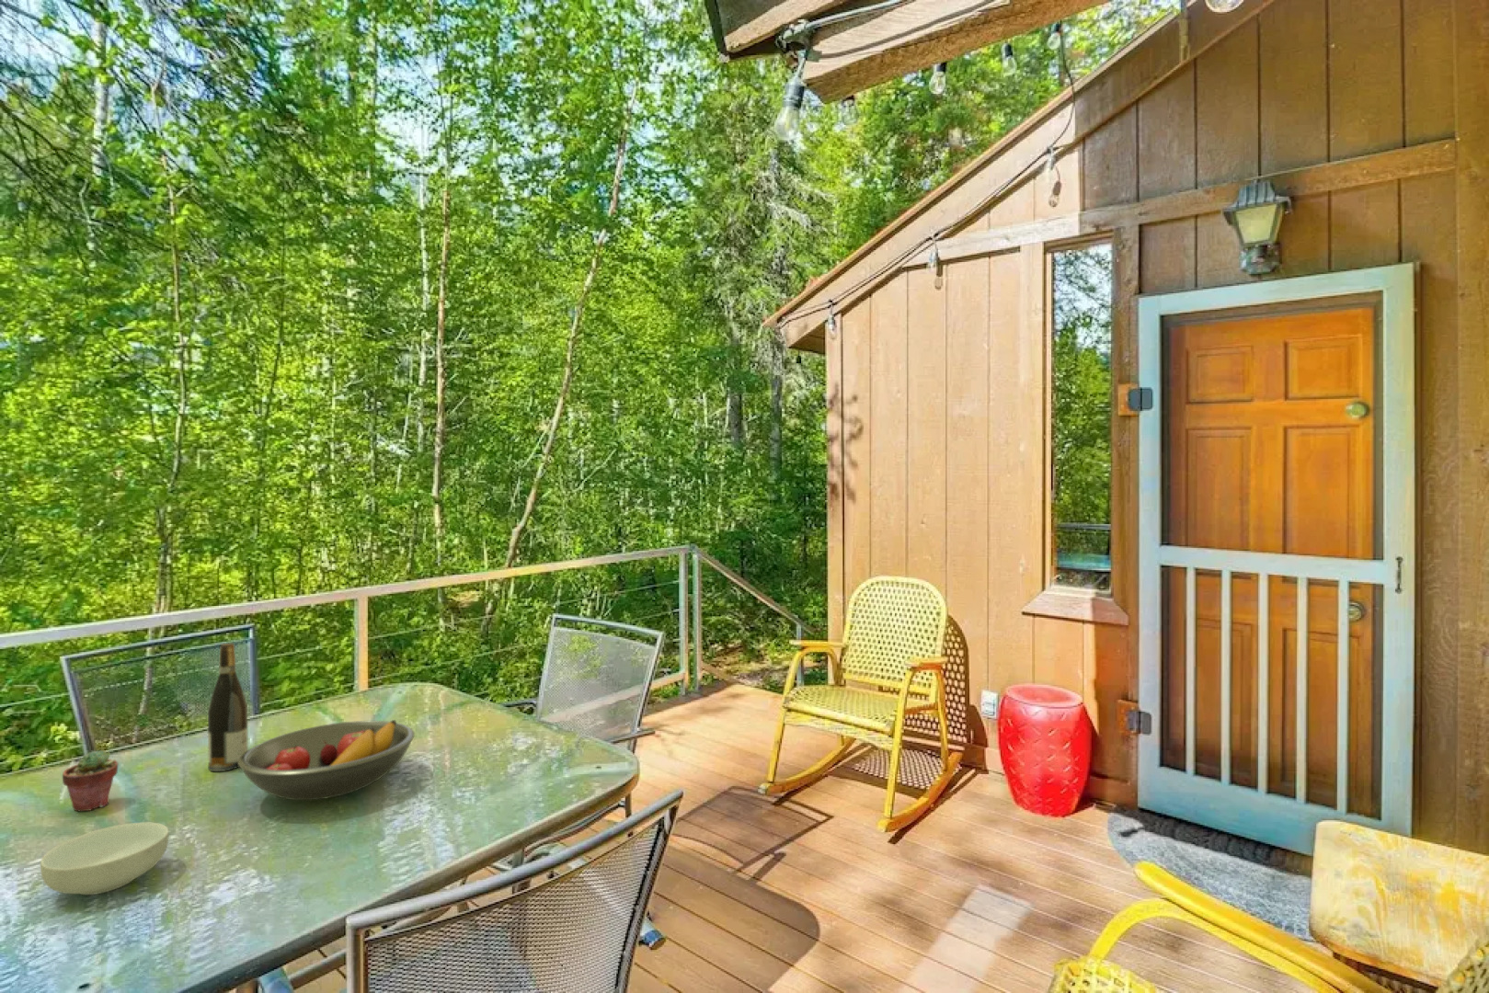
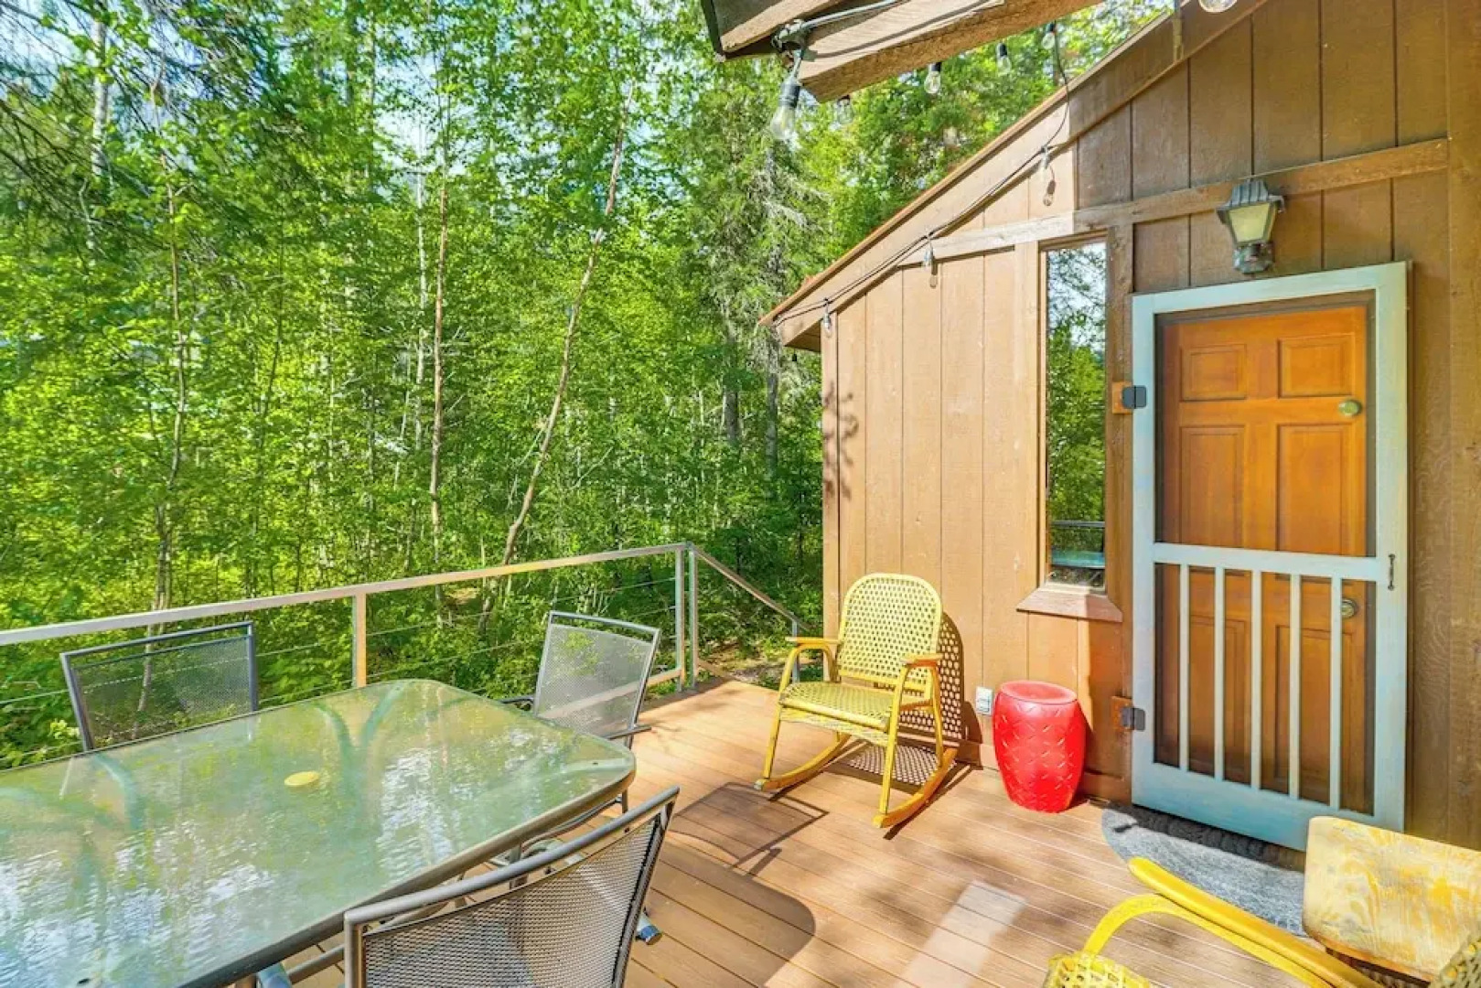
- potted succulent (91, 778)
- cereal bowl (108, 862)
- fruit bowl (332, 759)
- wine bottle (227, 704)
